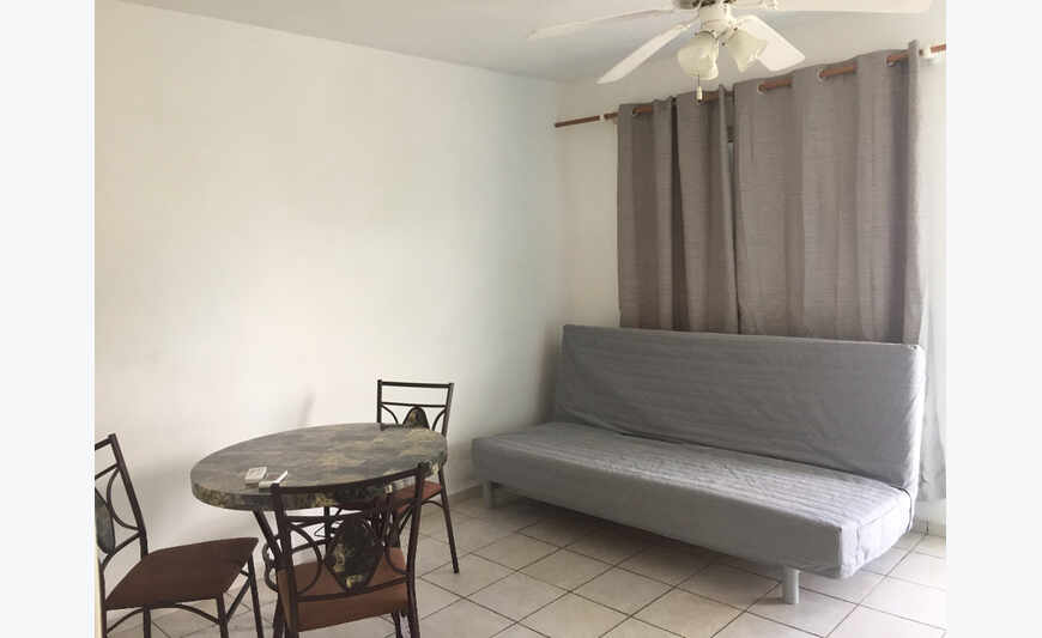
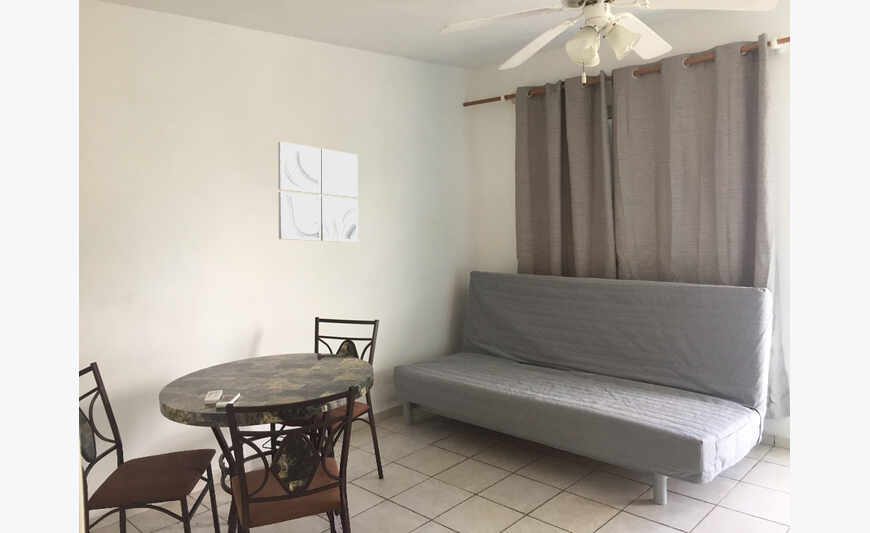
+ wall art (320, 193)
